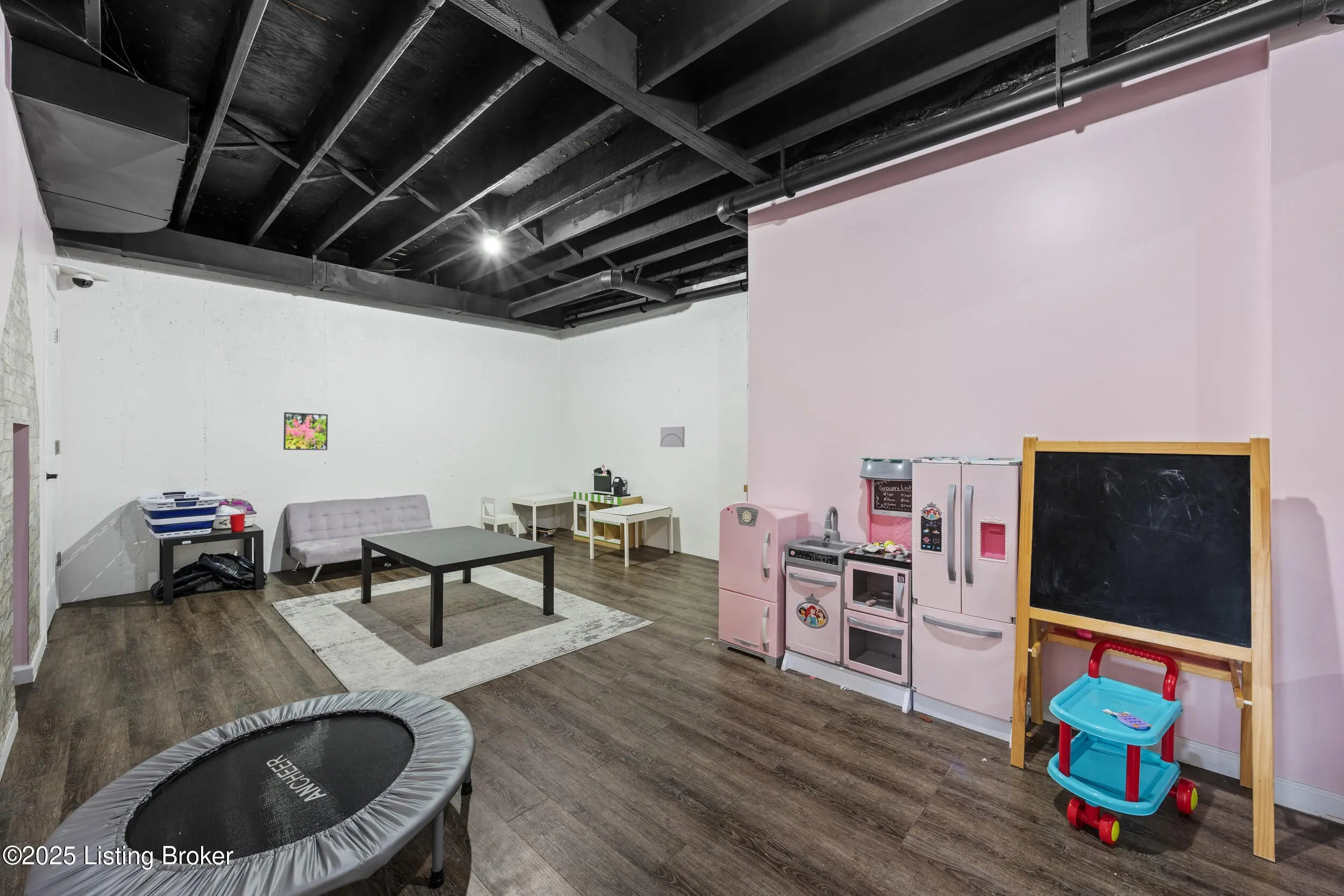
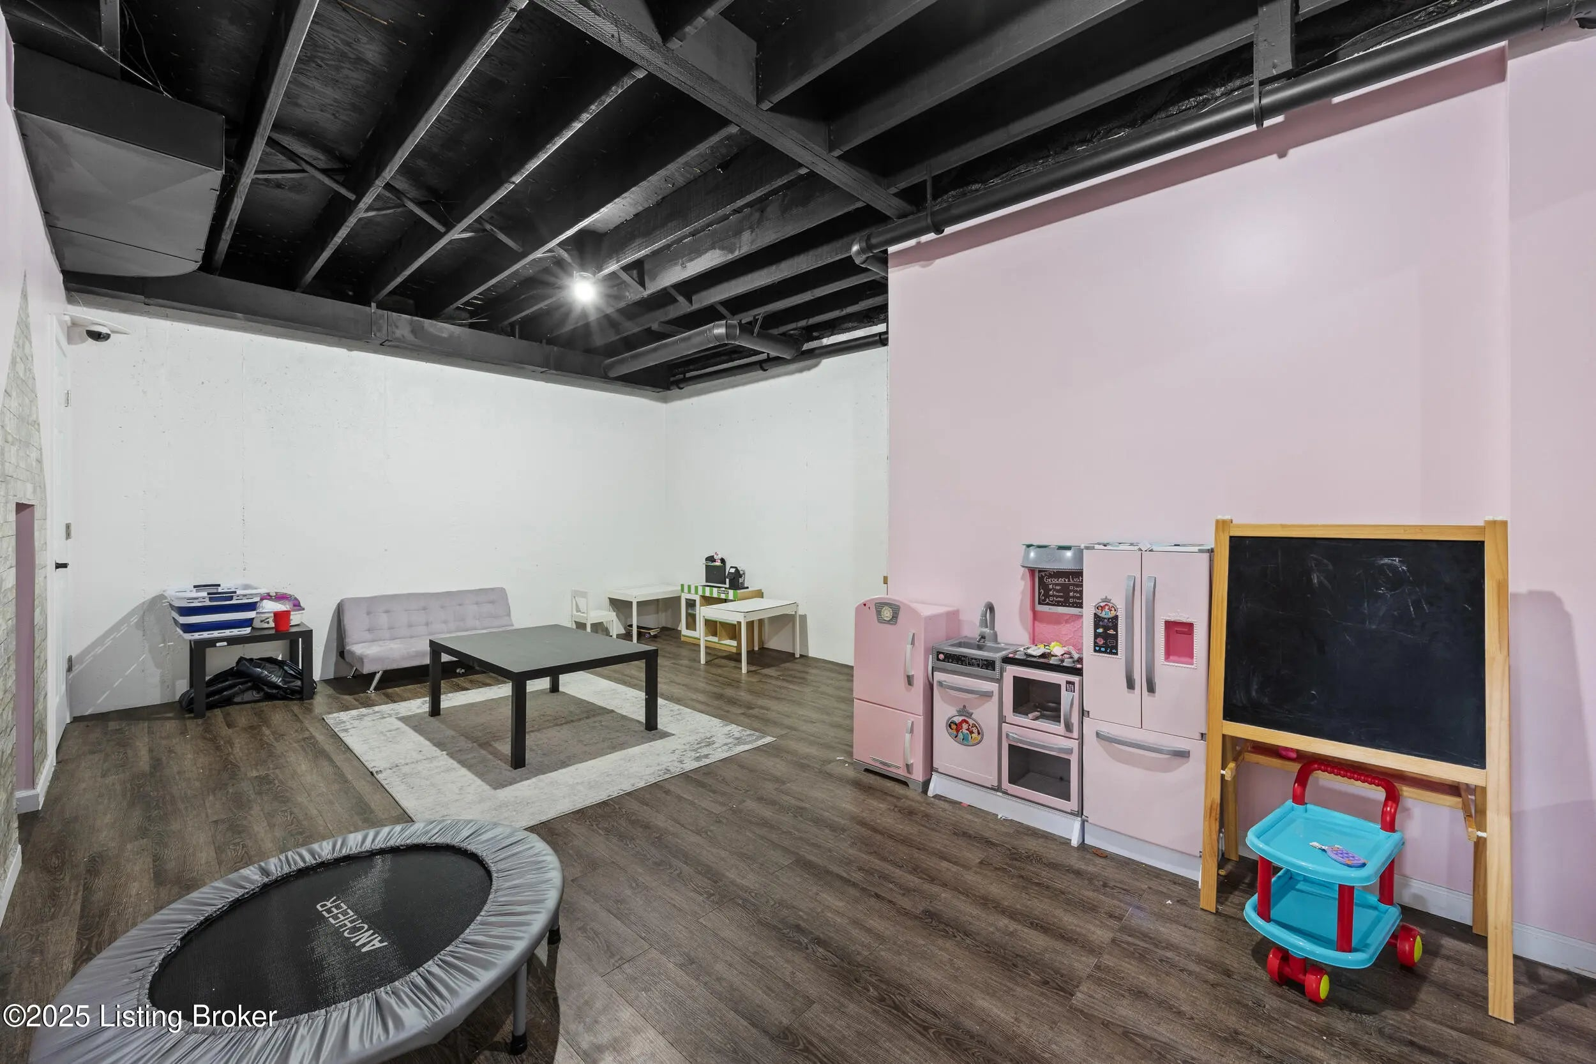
- wall art (672, 437)
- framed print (306, 432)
